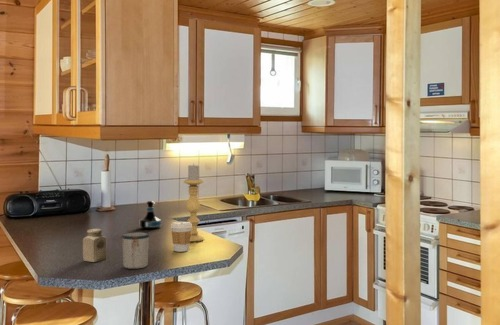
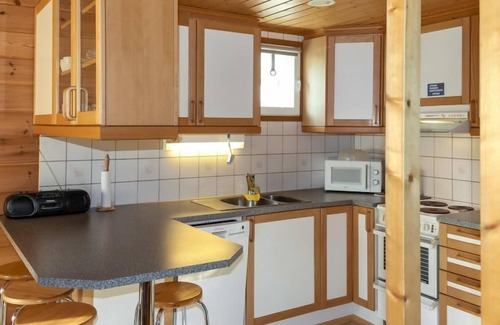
- salt shaker (94, 244)
- coffee cup (181, 235)
- tequila bottle (150, 214)
- candle holder (193, 201)
- mug (136, 249)
